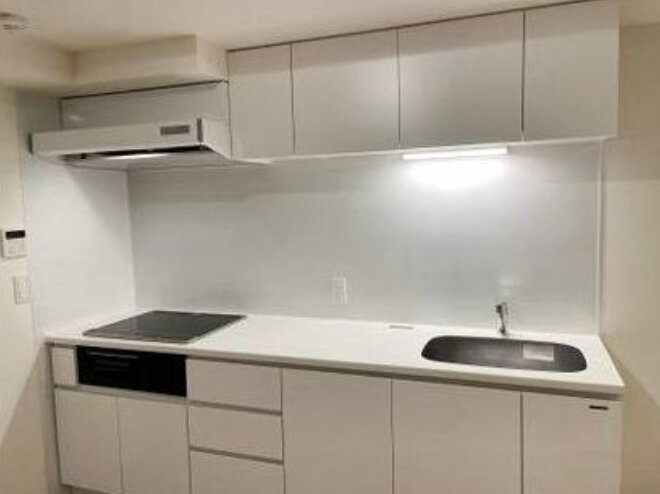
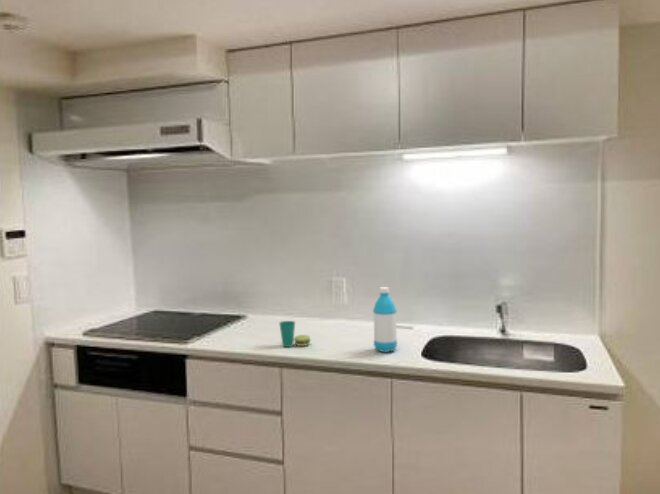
+ cup (293, 333)
+ water bottle (384, 319)
